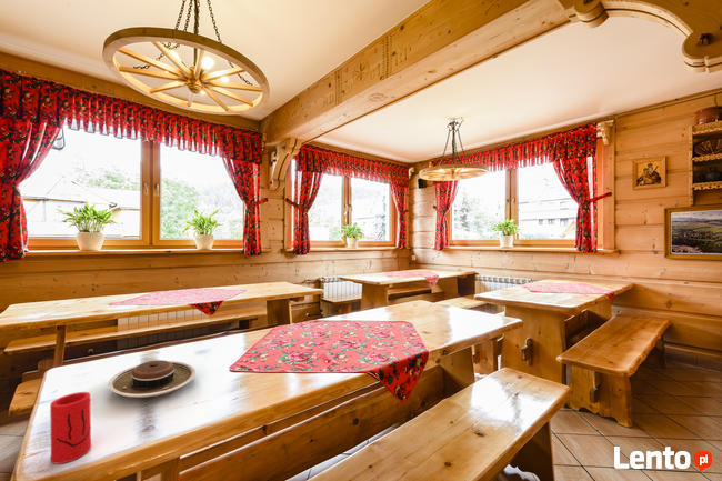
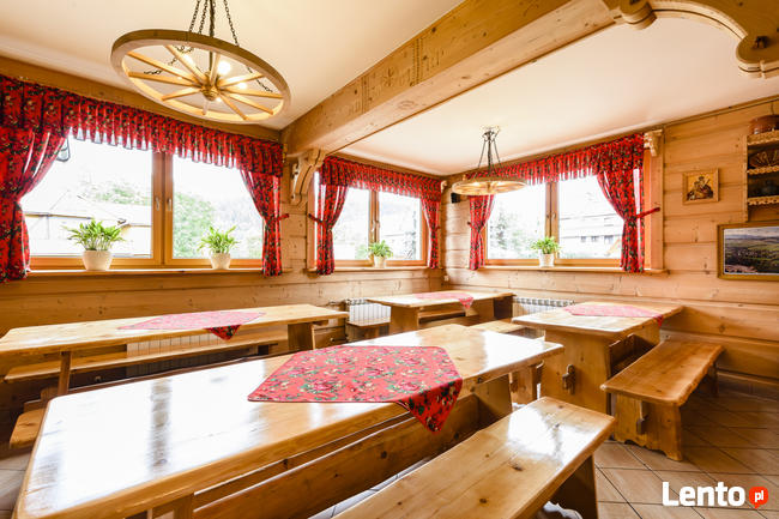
- plate (153, 374)
- cup (71, 425)
